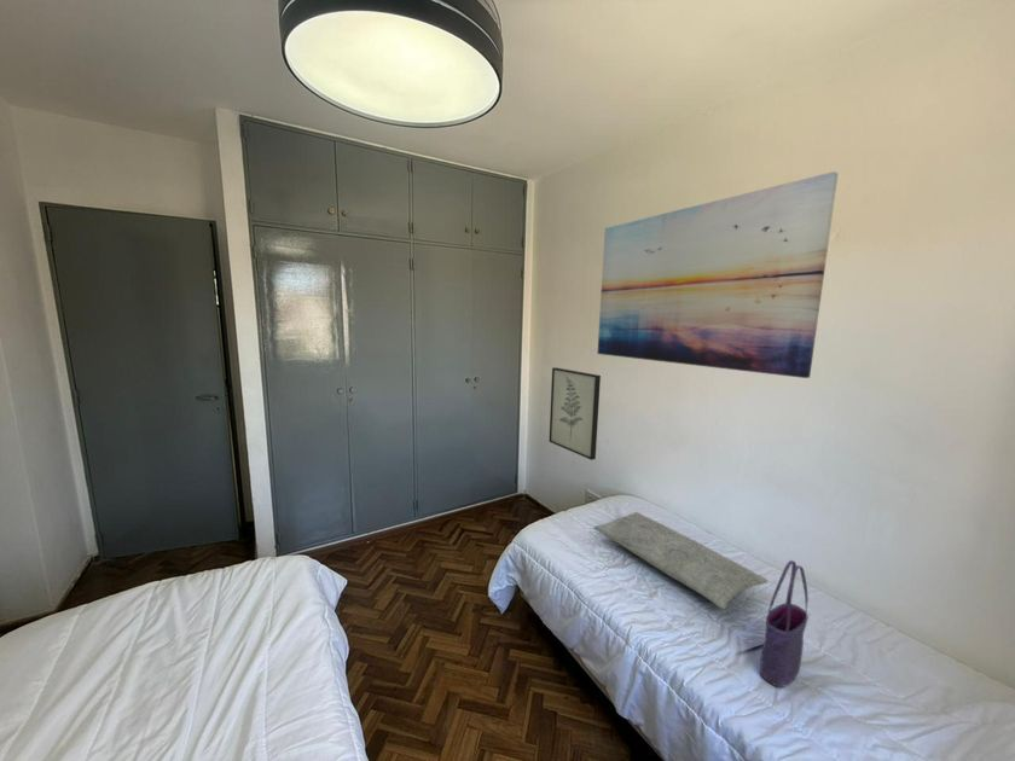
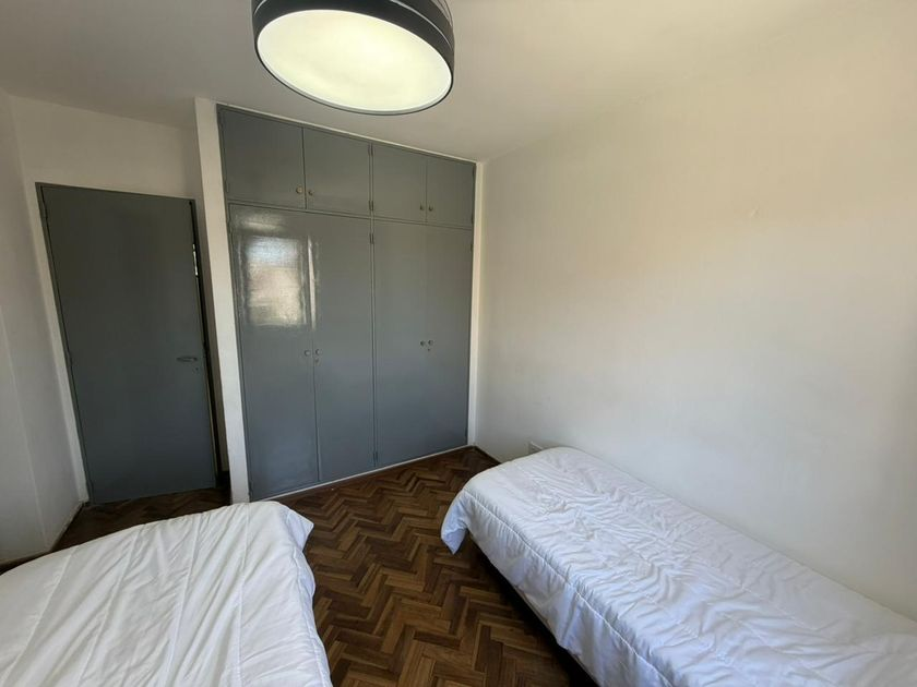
- tote bag (787, 618)
- wall art (573, 411)
- pillow (671, 551)
- wall art (685, 286)
